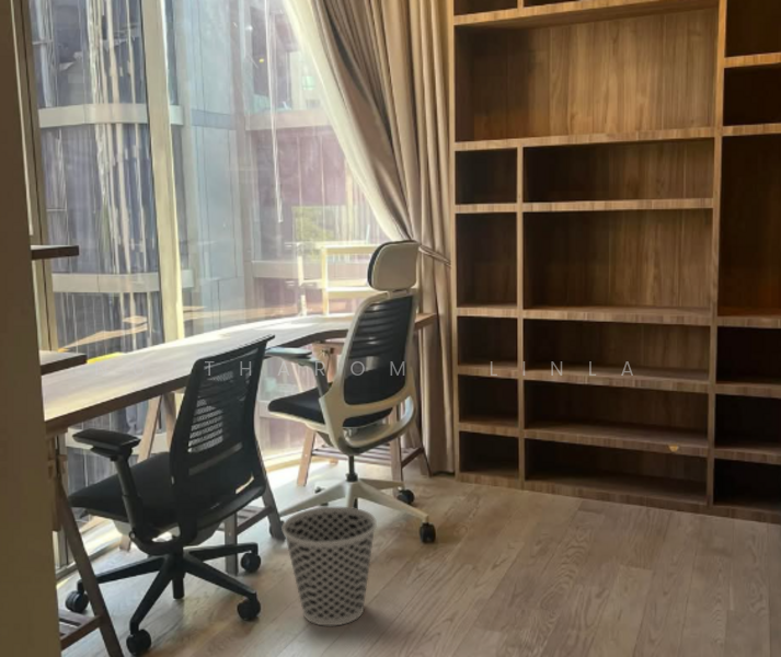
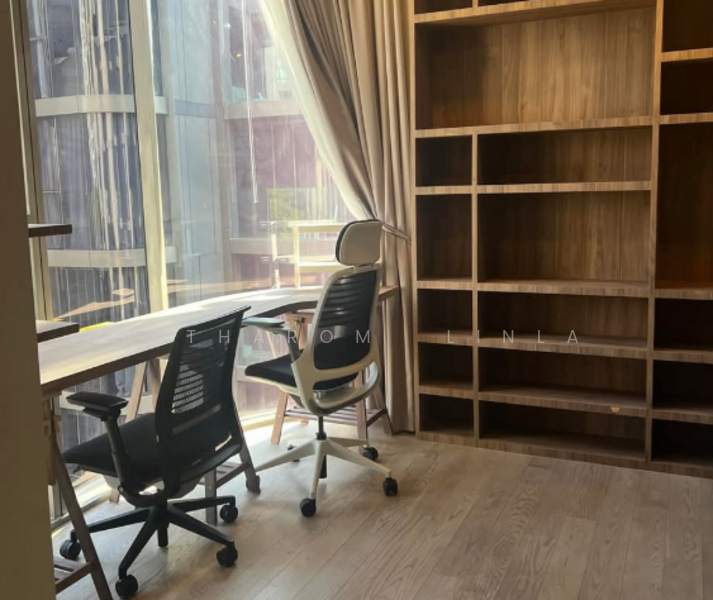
- wastebasket (331, 567)
